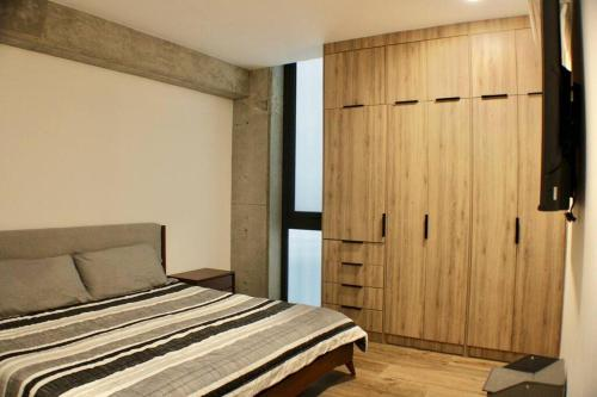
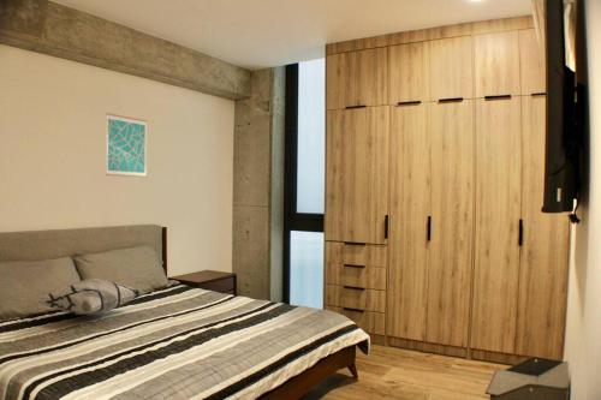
+ decorative pillow (93, 297)
+ wall art (126, 147)
